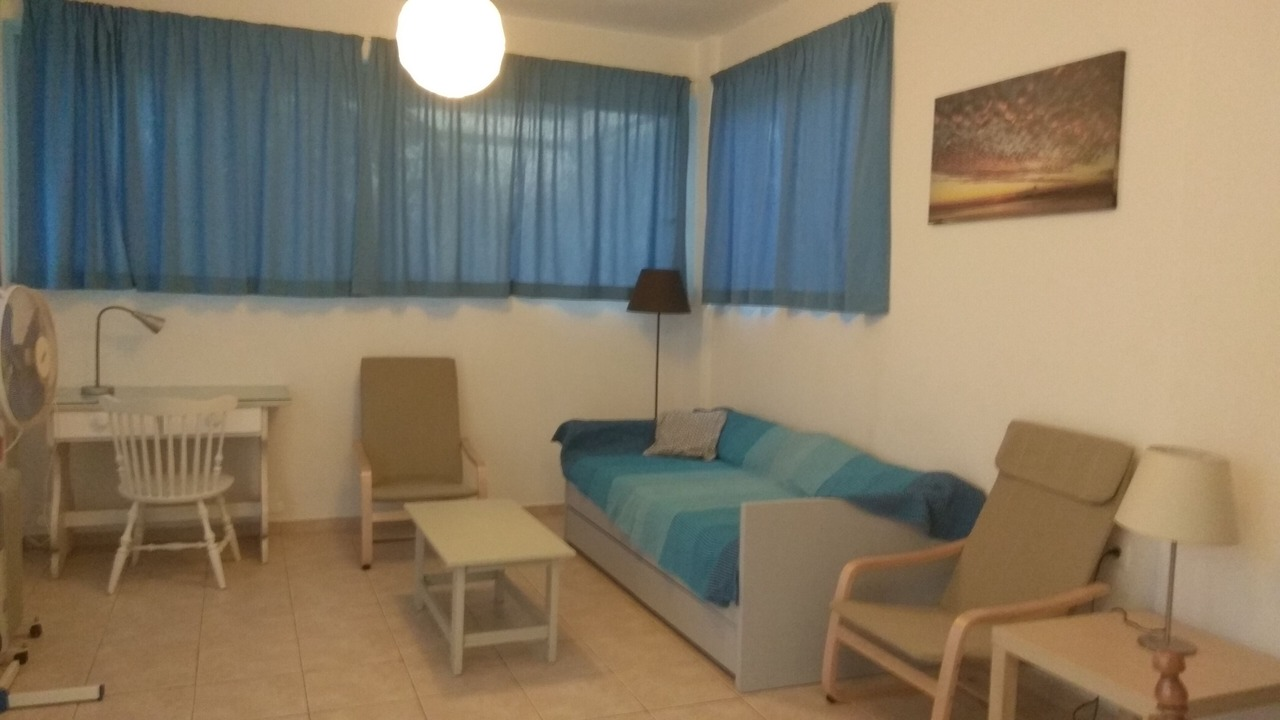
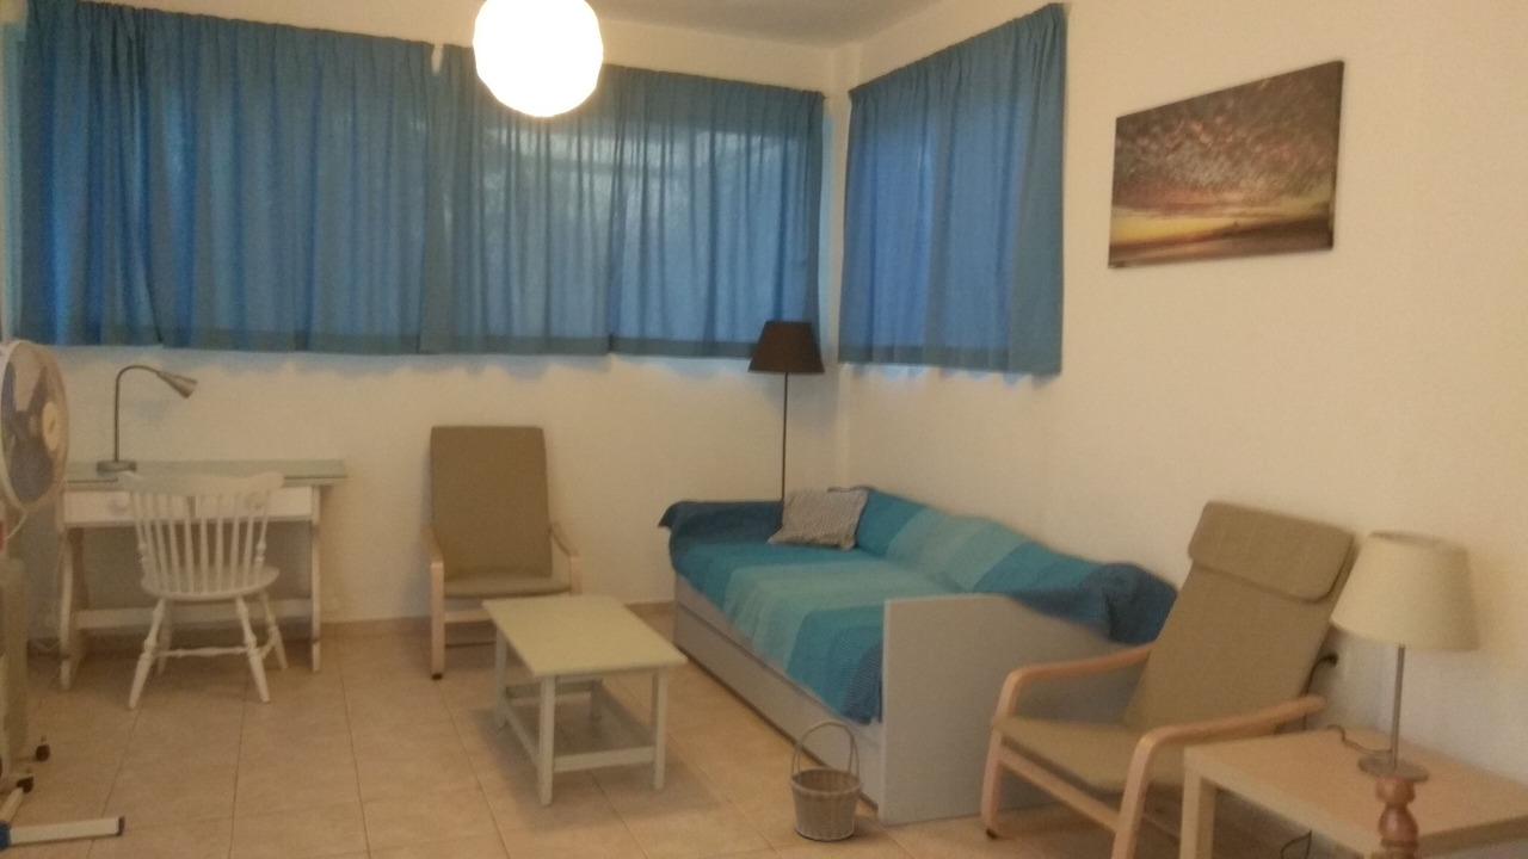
+ basket (826, 773)
